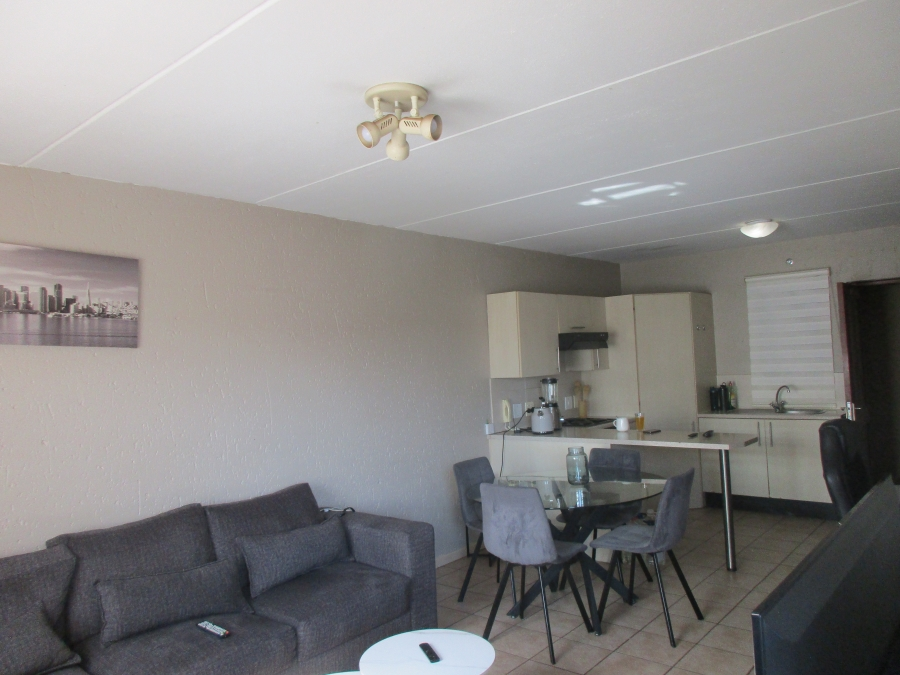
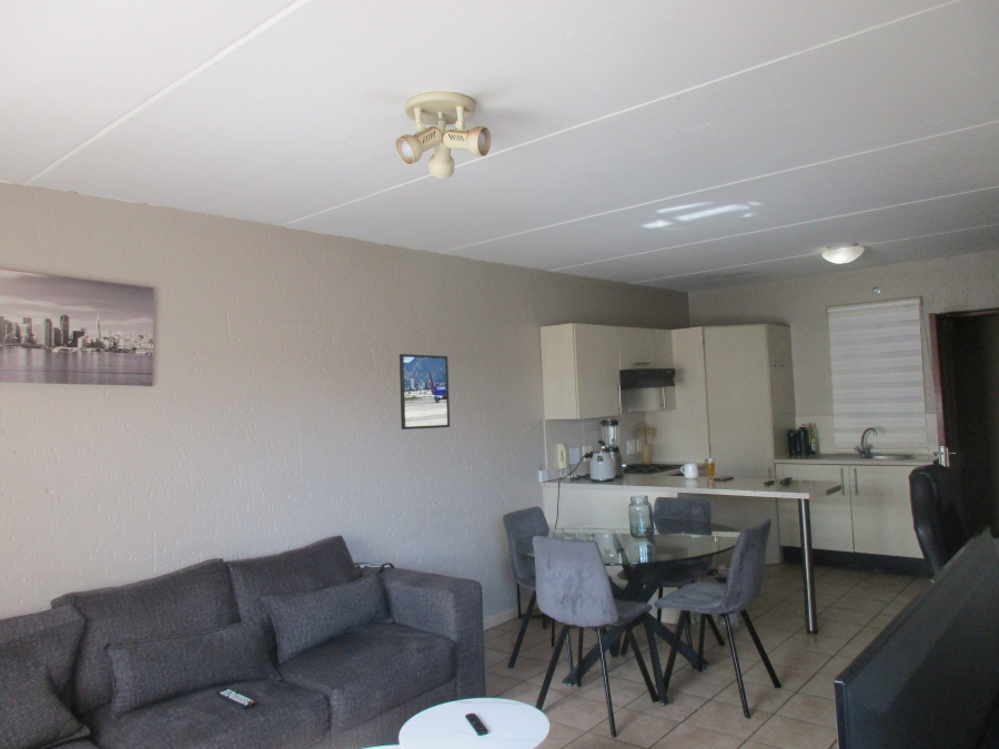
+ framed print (425, 391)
